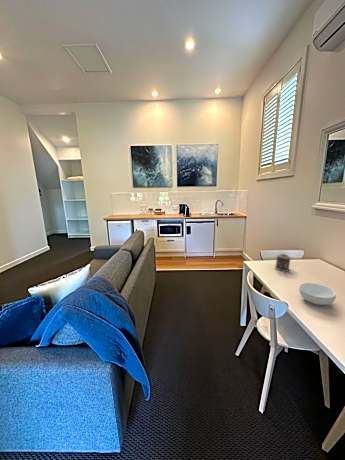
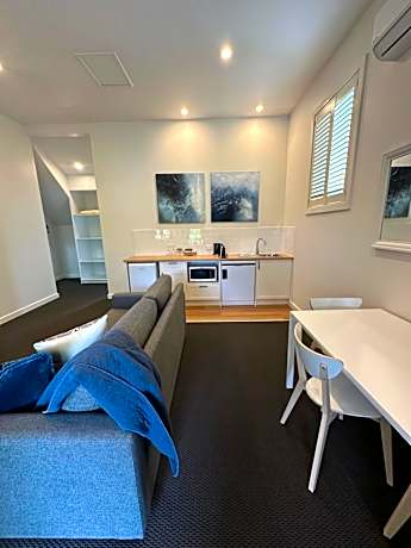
- cereal bowl (316, 295)
- candle (283, 262)
